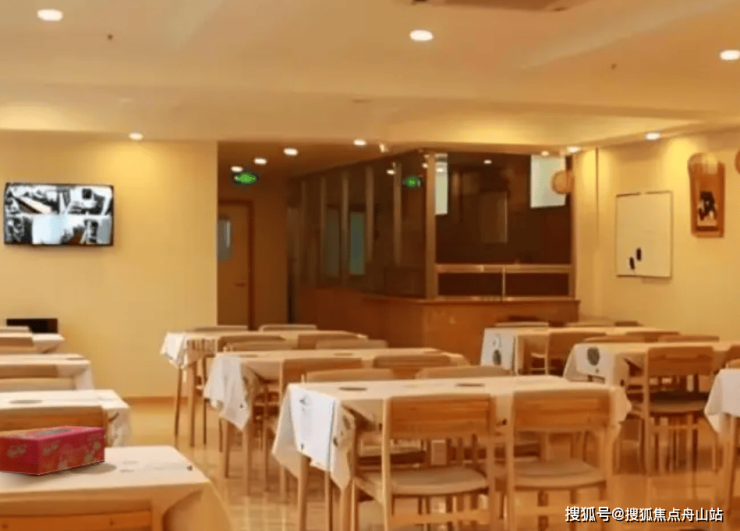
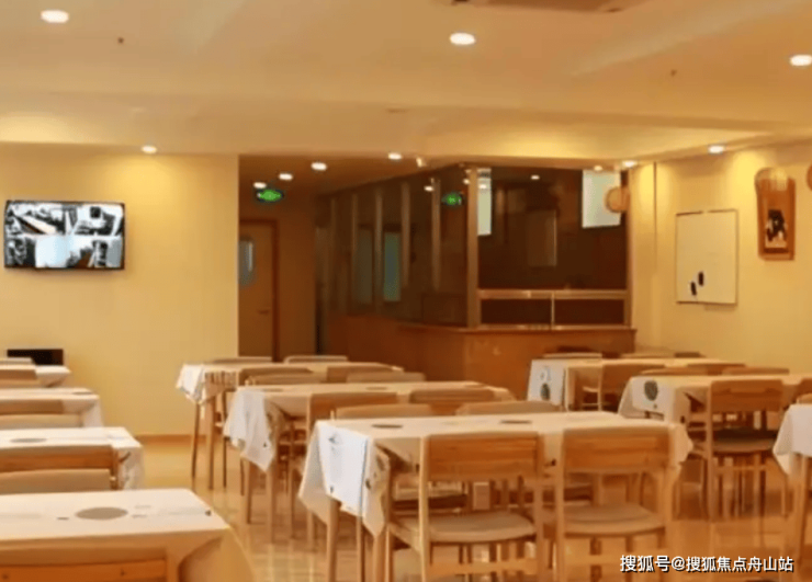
- tissue box (52, 449)
